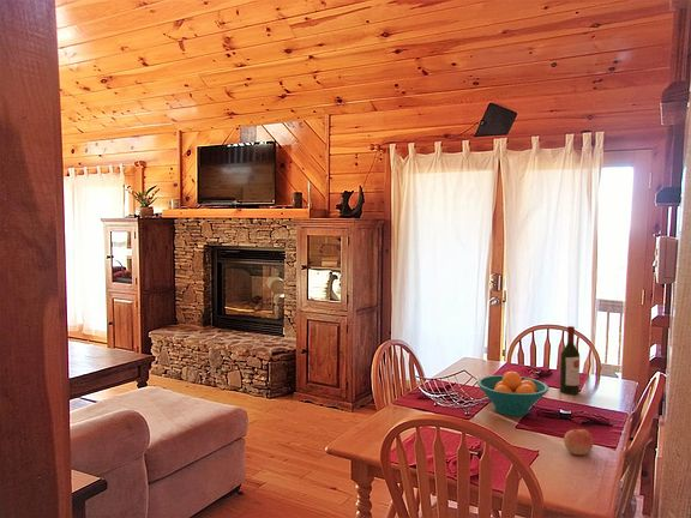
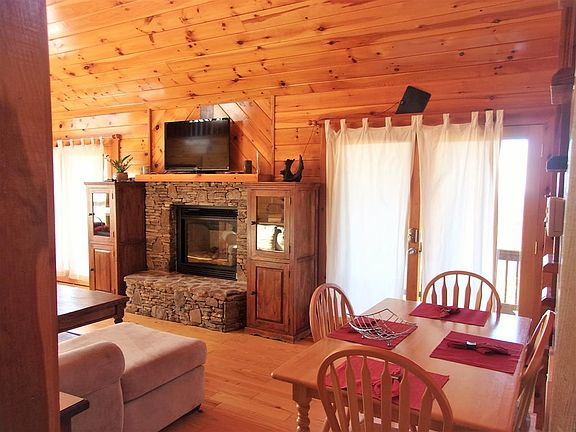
- wine bottle (570, 359)
- apple (577, 440)
- fruit bowl (511, 391)
